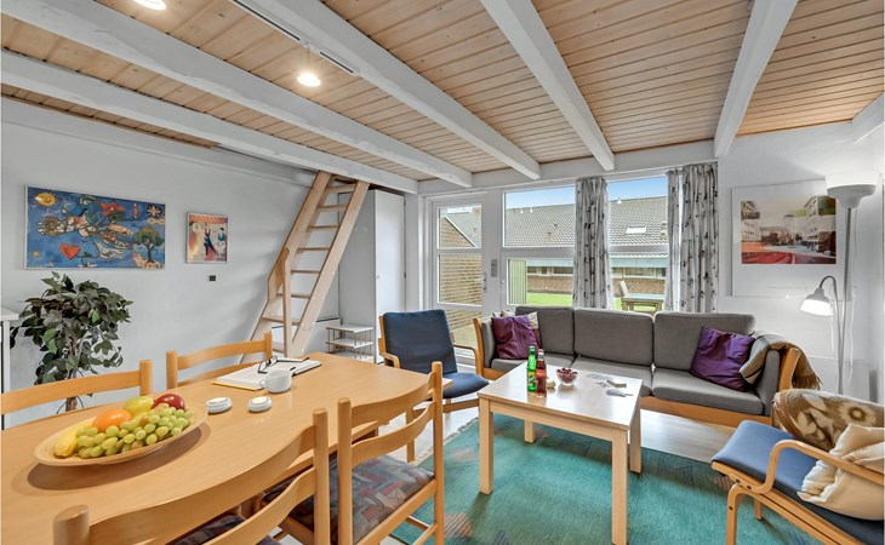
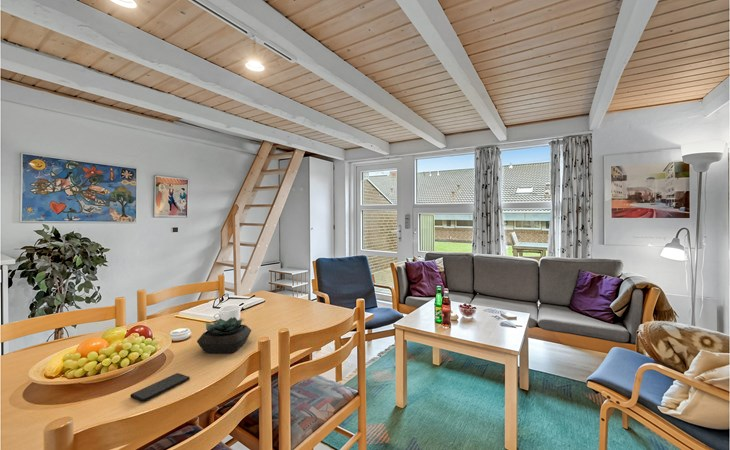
+ smartphone (161, 386)
+ succulent plant (225, 333)
